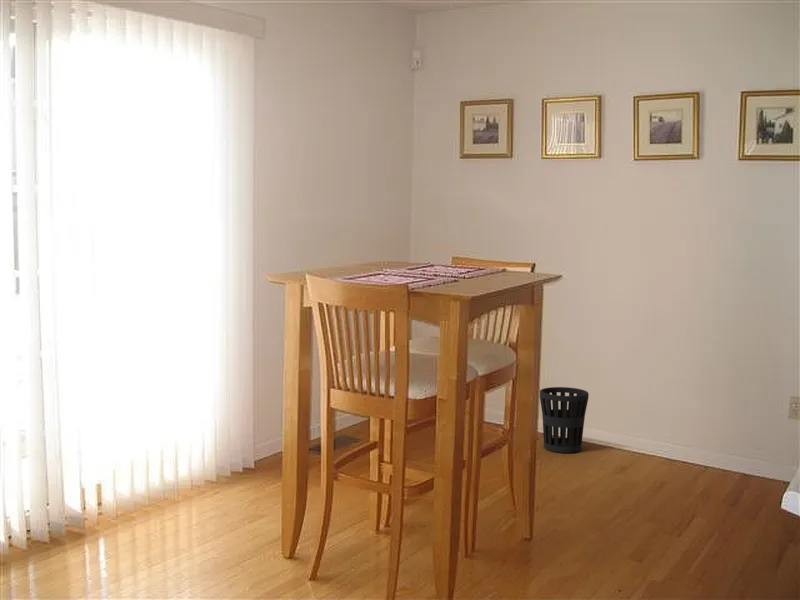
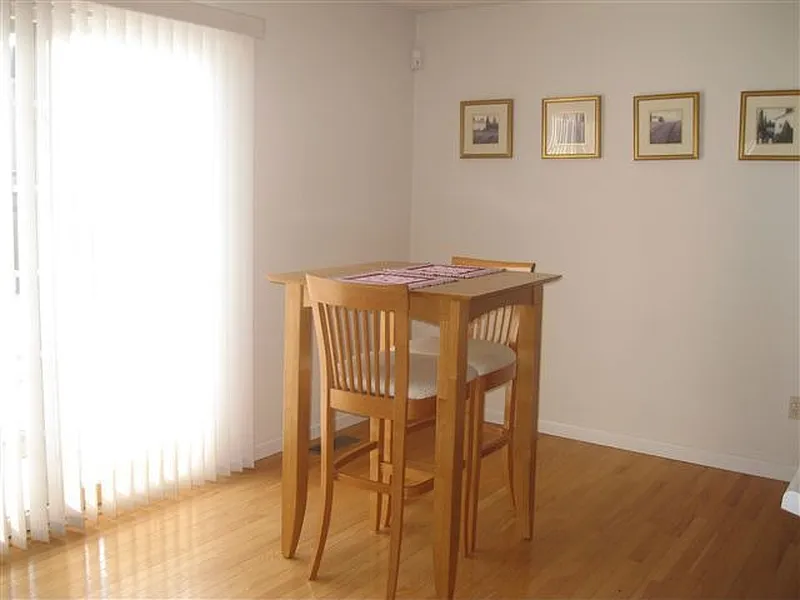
- wastebasket (563, 419)
